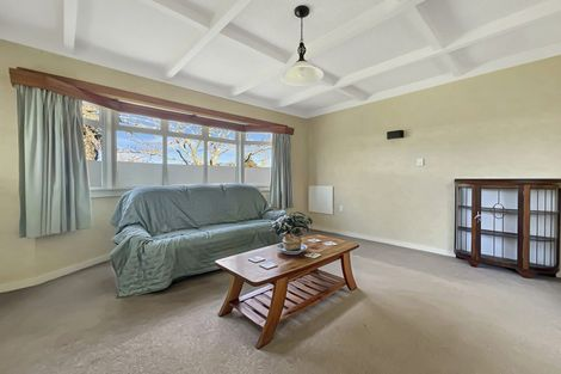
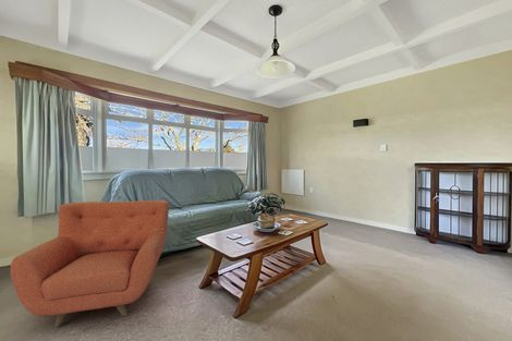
+ armchair (109, 252)
